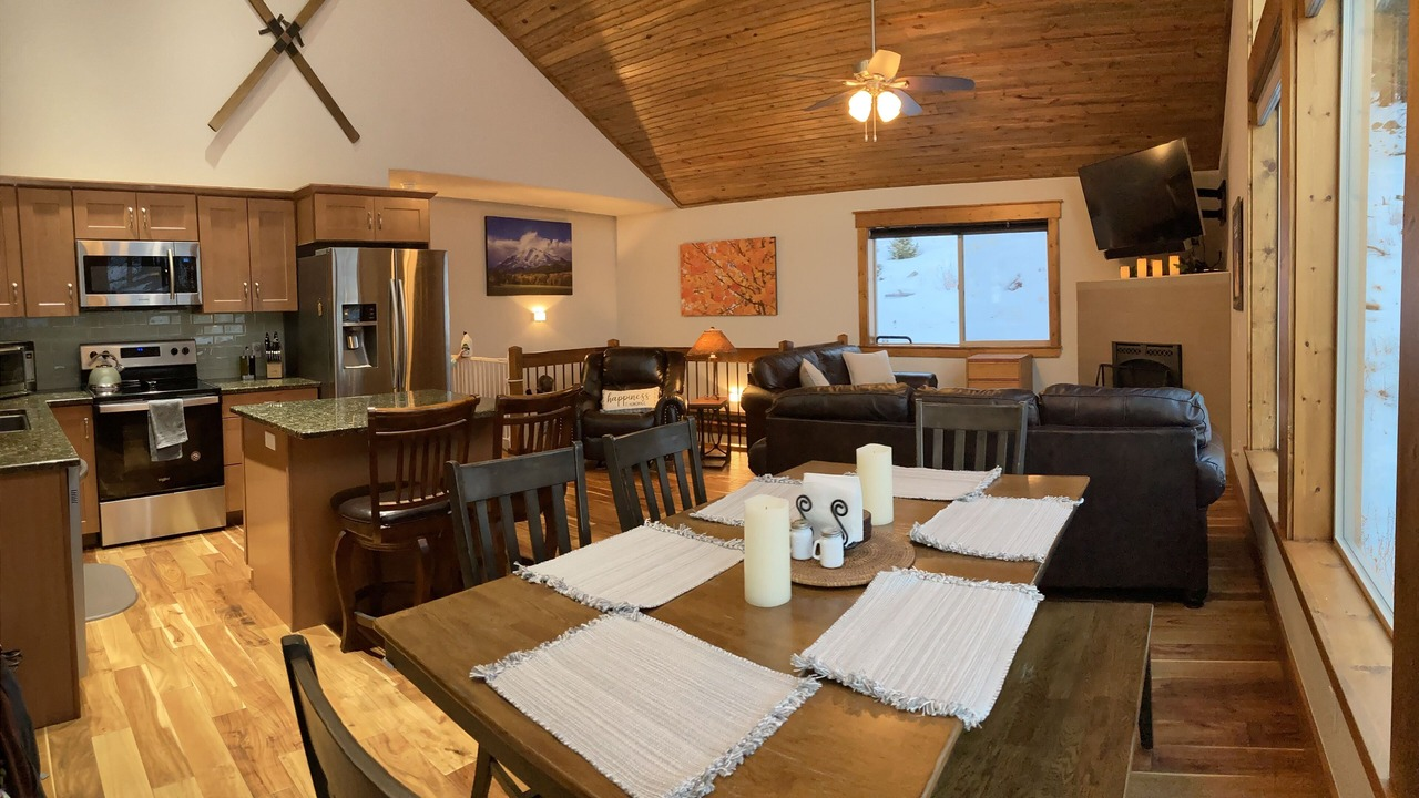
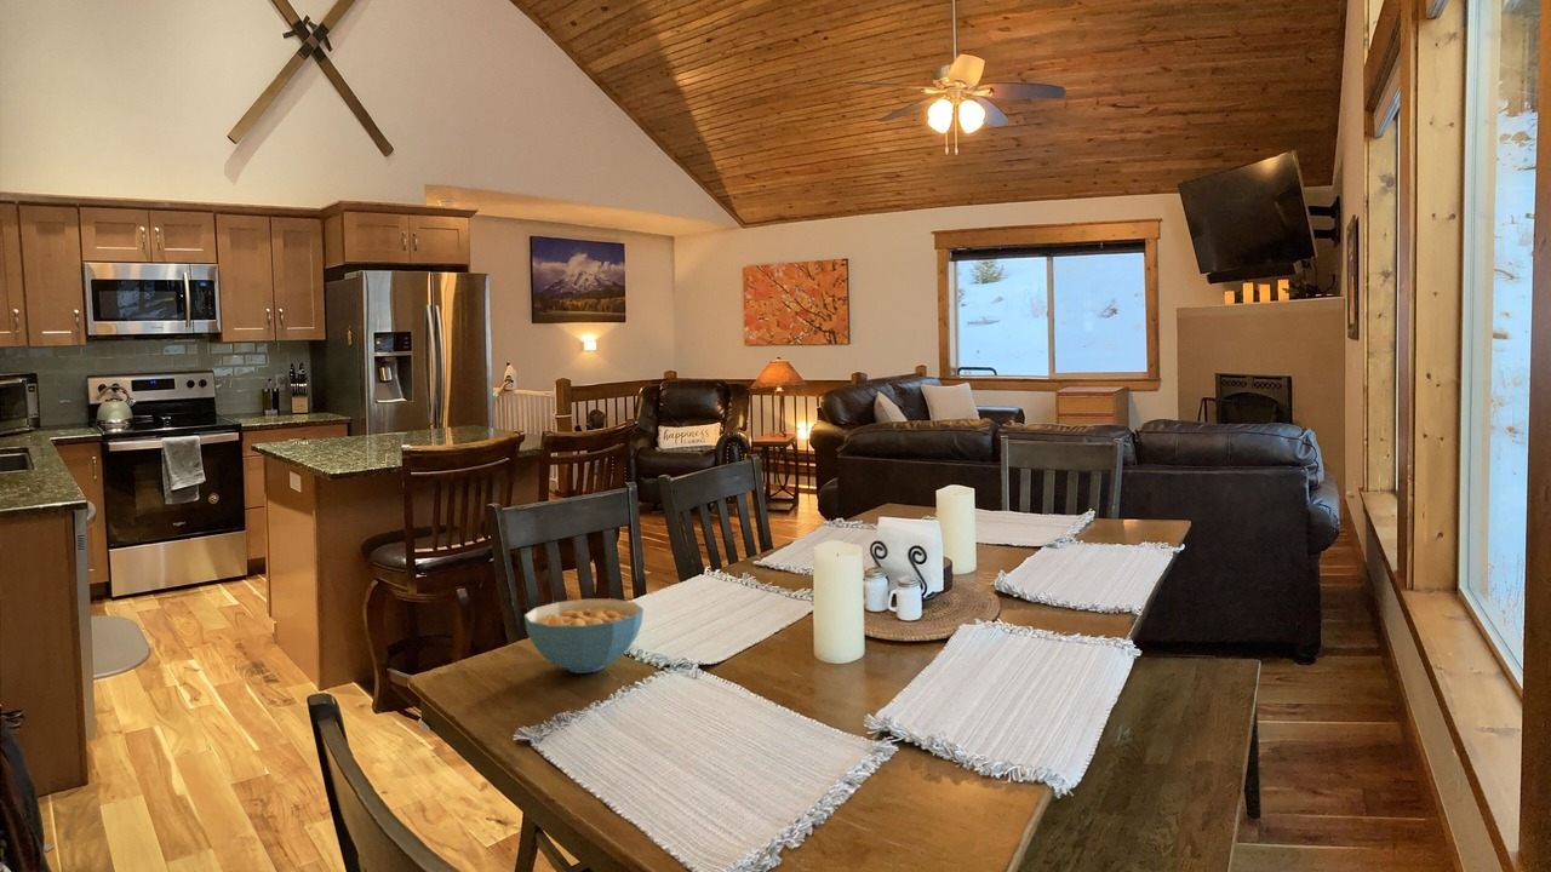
+ cereal bowl (584, 639)
